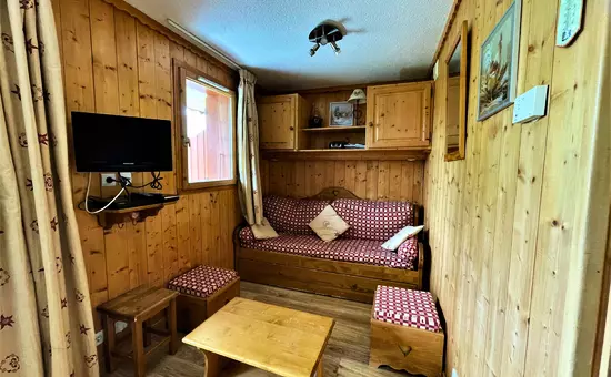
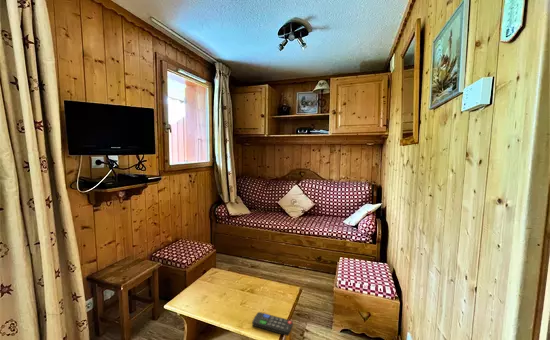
+ remote control (272, 323)
